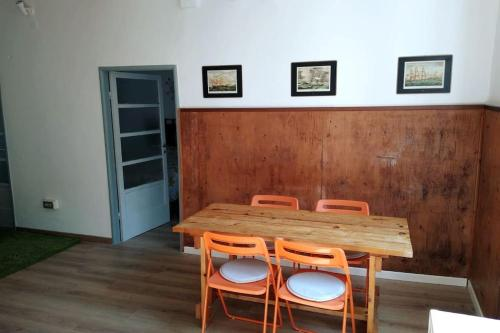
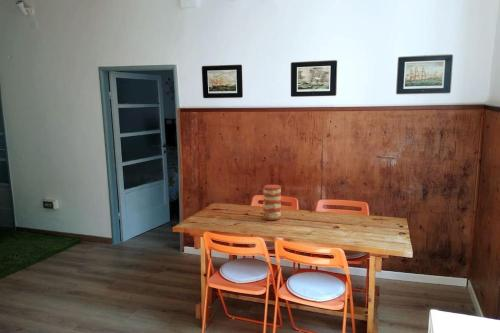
+ vase (271, 202)
